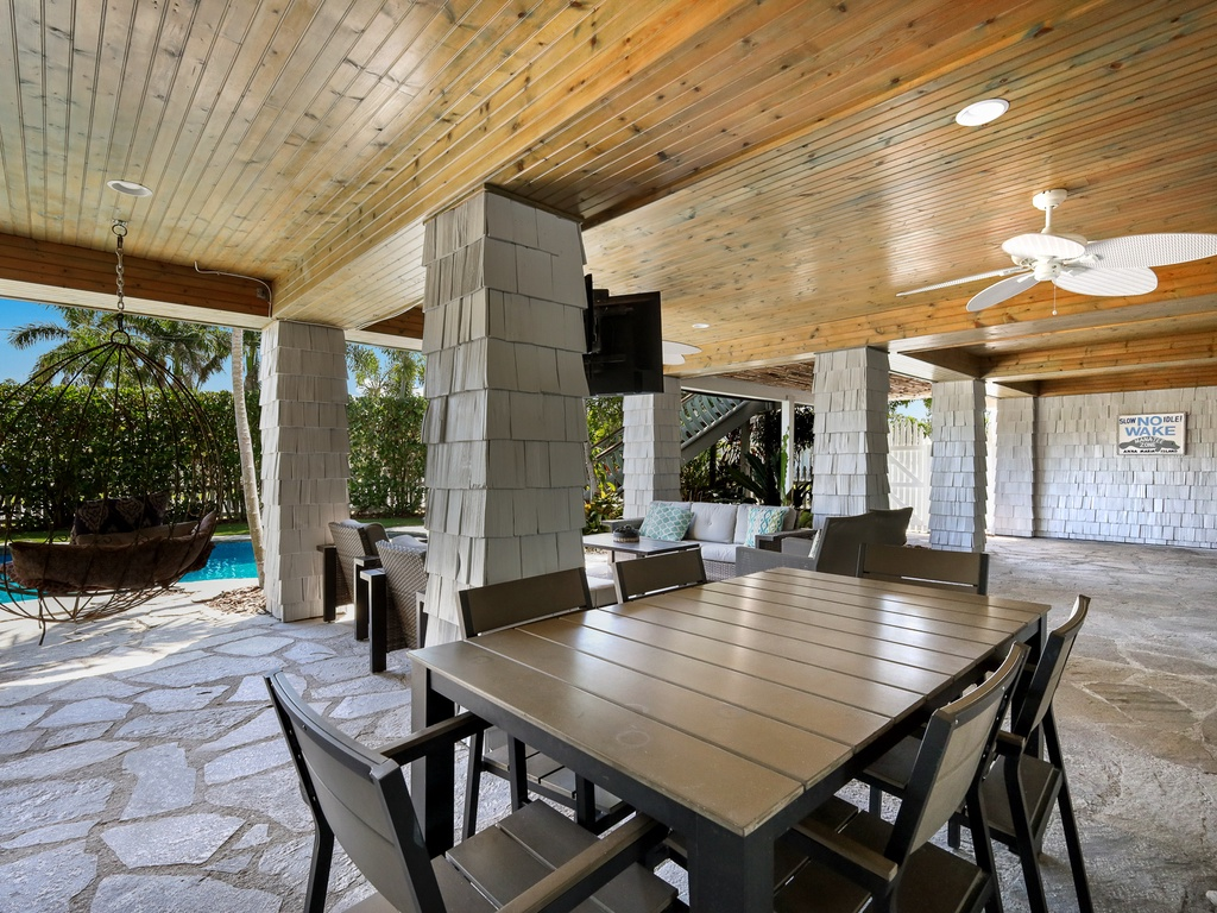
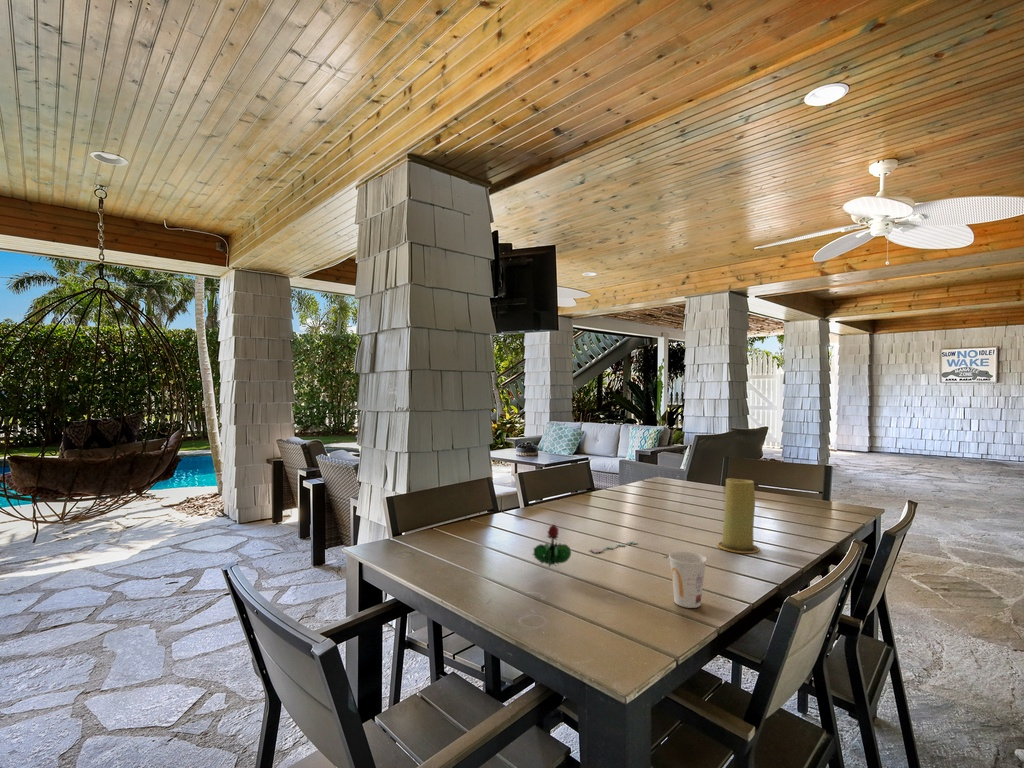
+ candle (738, 513)
+ cup (687, 579)
+ plant (595, 548)
